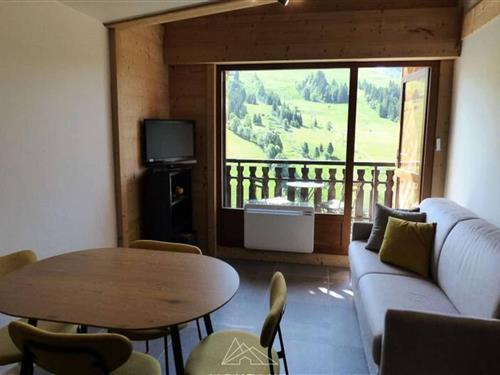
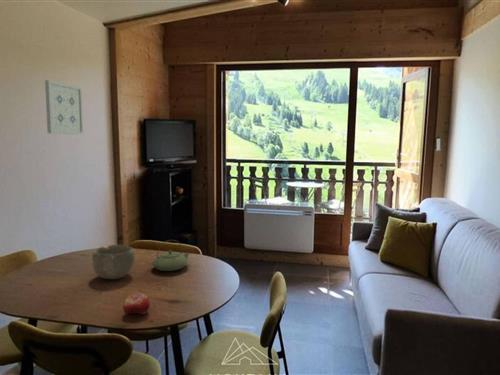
+ teapot (172, 253)
+ wall art (65, 109)
+ bowl (114, 263)
+ fruit (137, 303)
